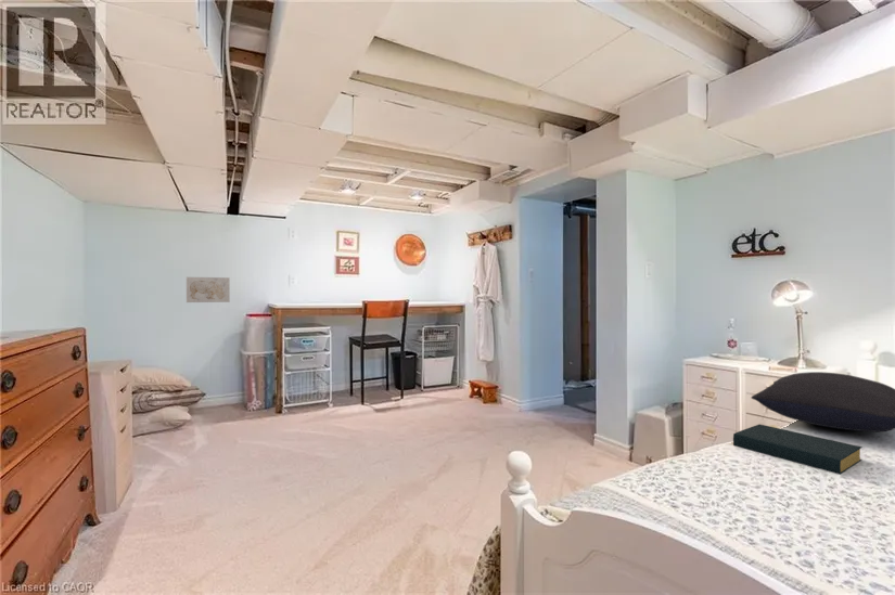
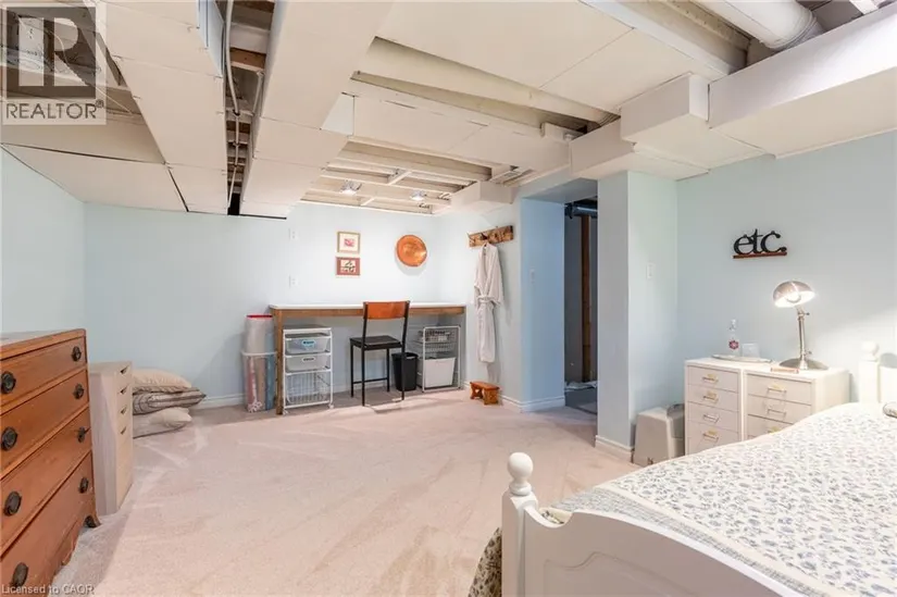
- wall art (208, 289)
- pillow (832, 400)
- hardback book (794, 447)
